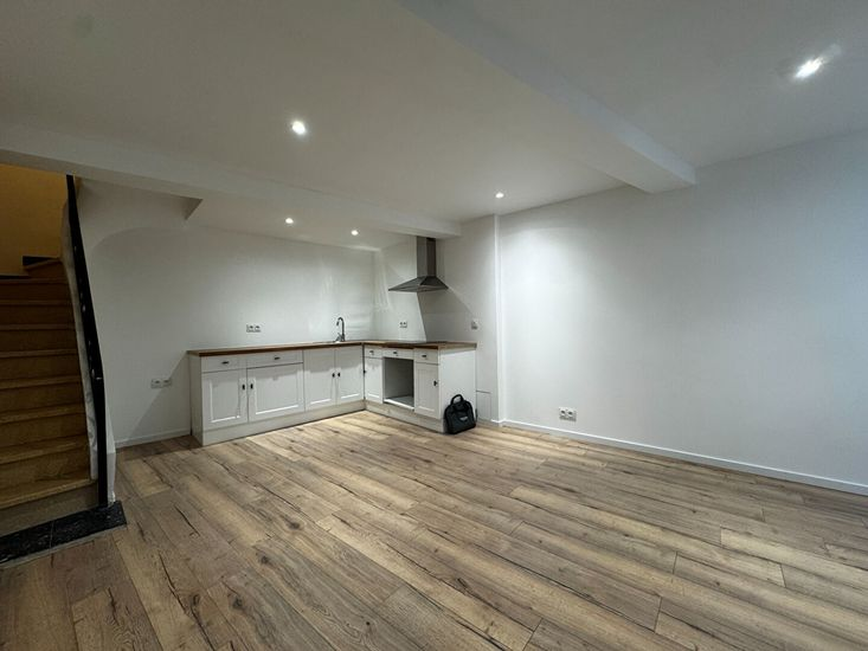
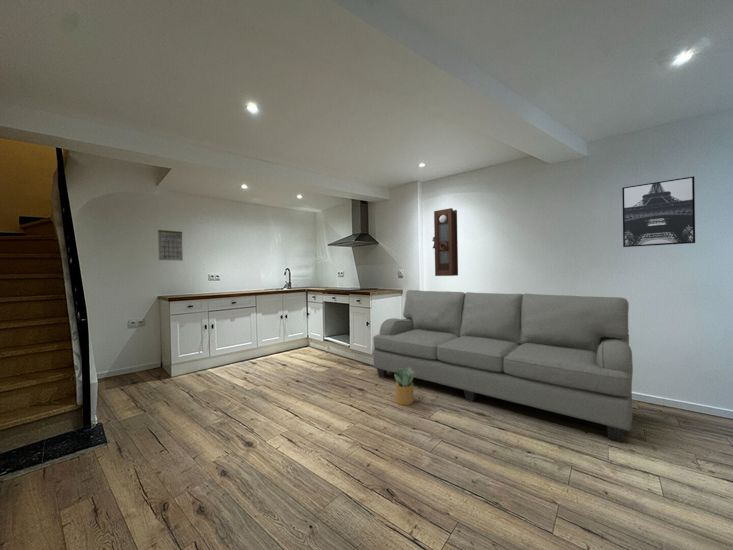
+ sofa (484, 340)
+ wall art (656, 213)
+ pendulum clock (442, 243)
+ potted plant (403, 385)
+ calendar (170, 242)
